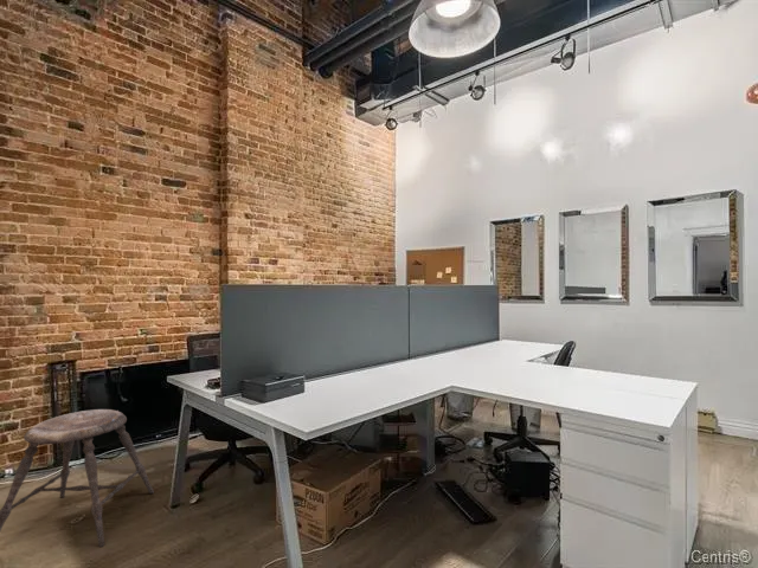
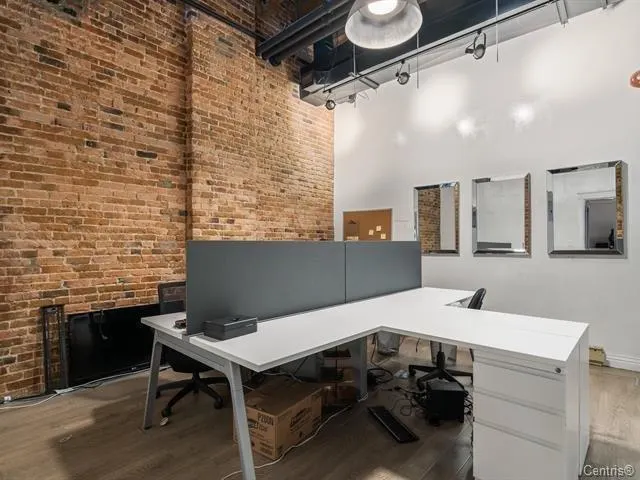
- stool (85, 469)
